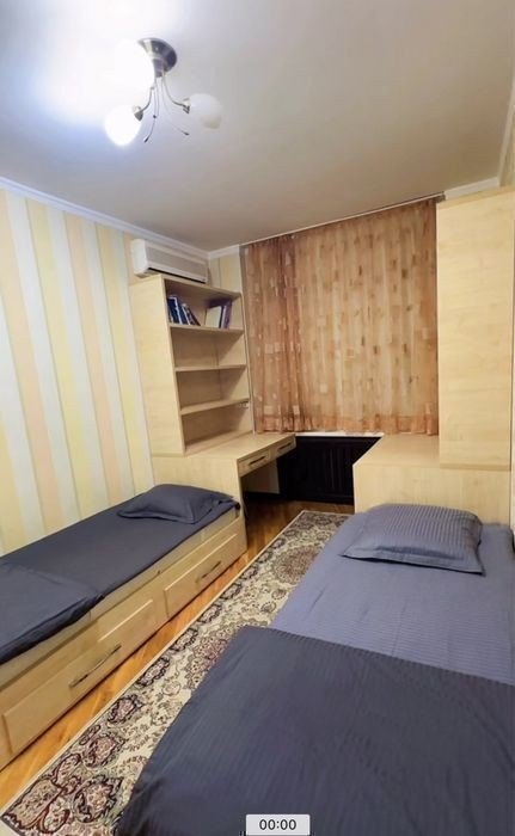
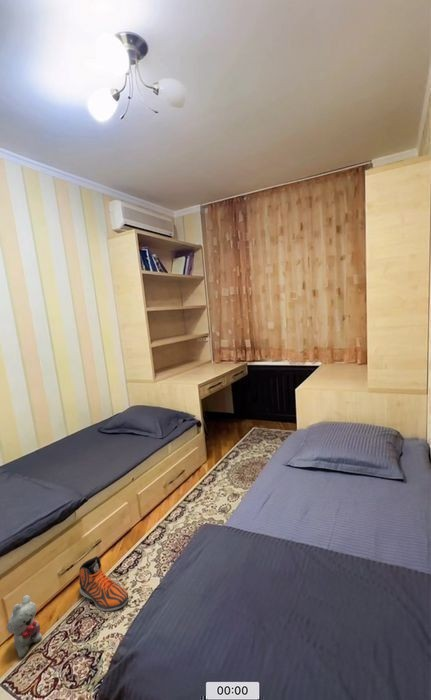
+ sneaker (100, 581)
+ plush toy (23, 623)
